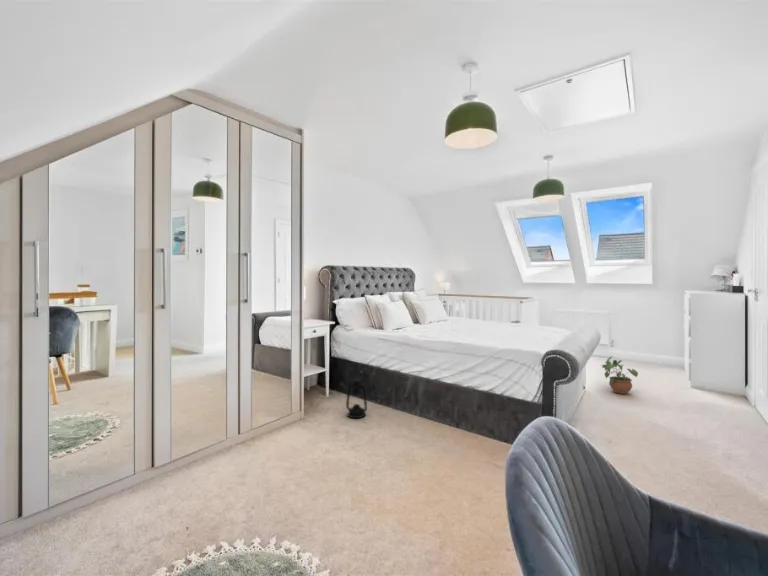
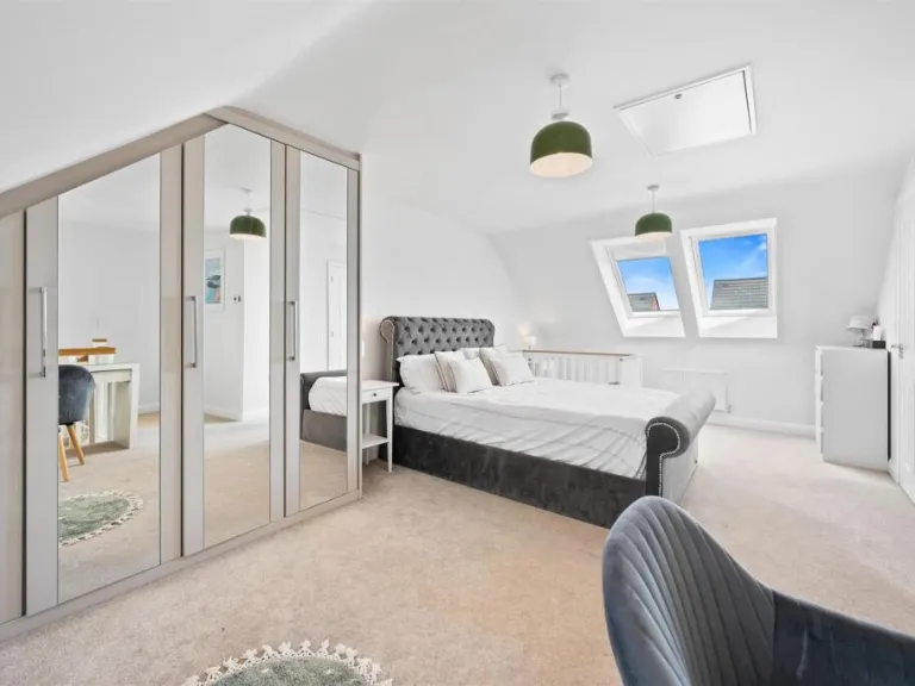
- lantern (356, 393)
- potted plant (616, 374)
